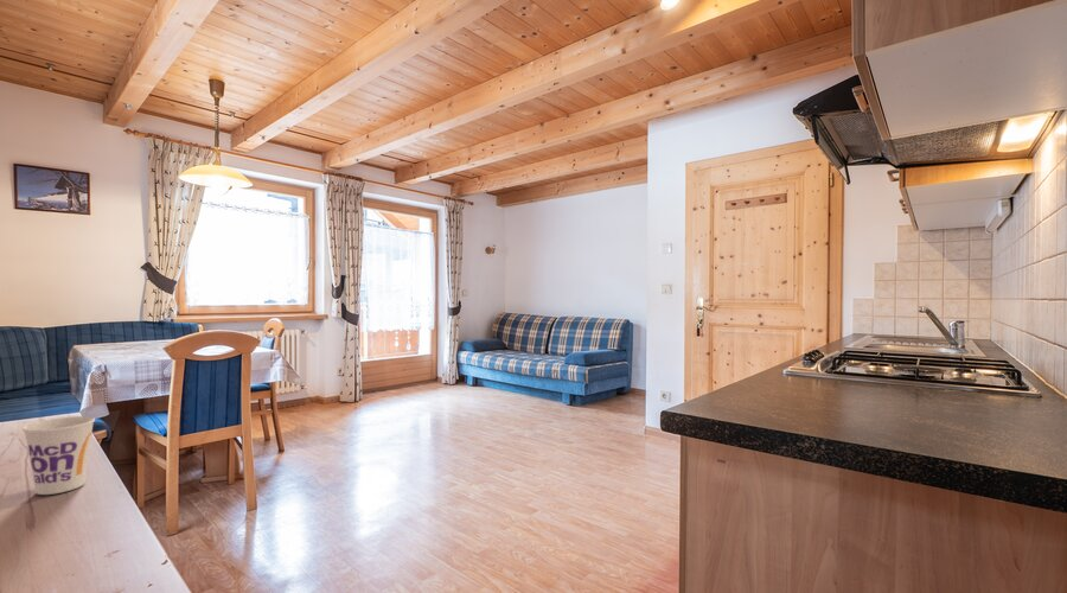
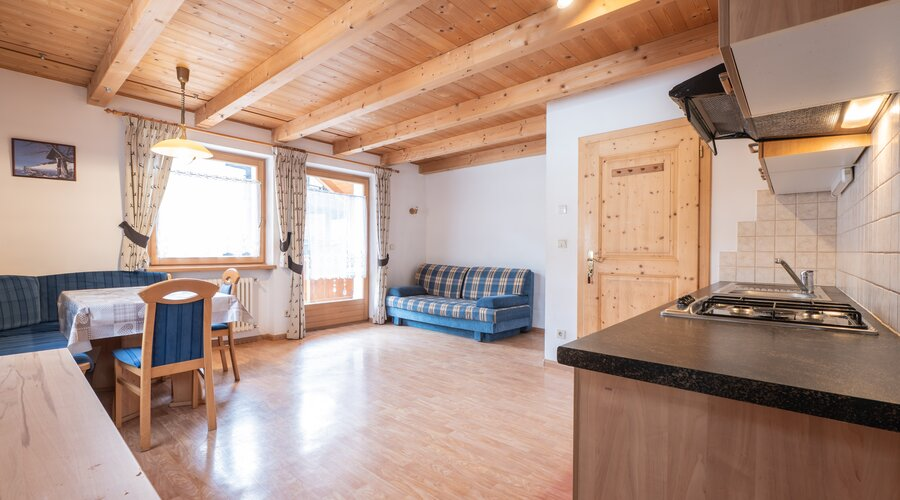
- cup (60, 454)
